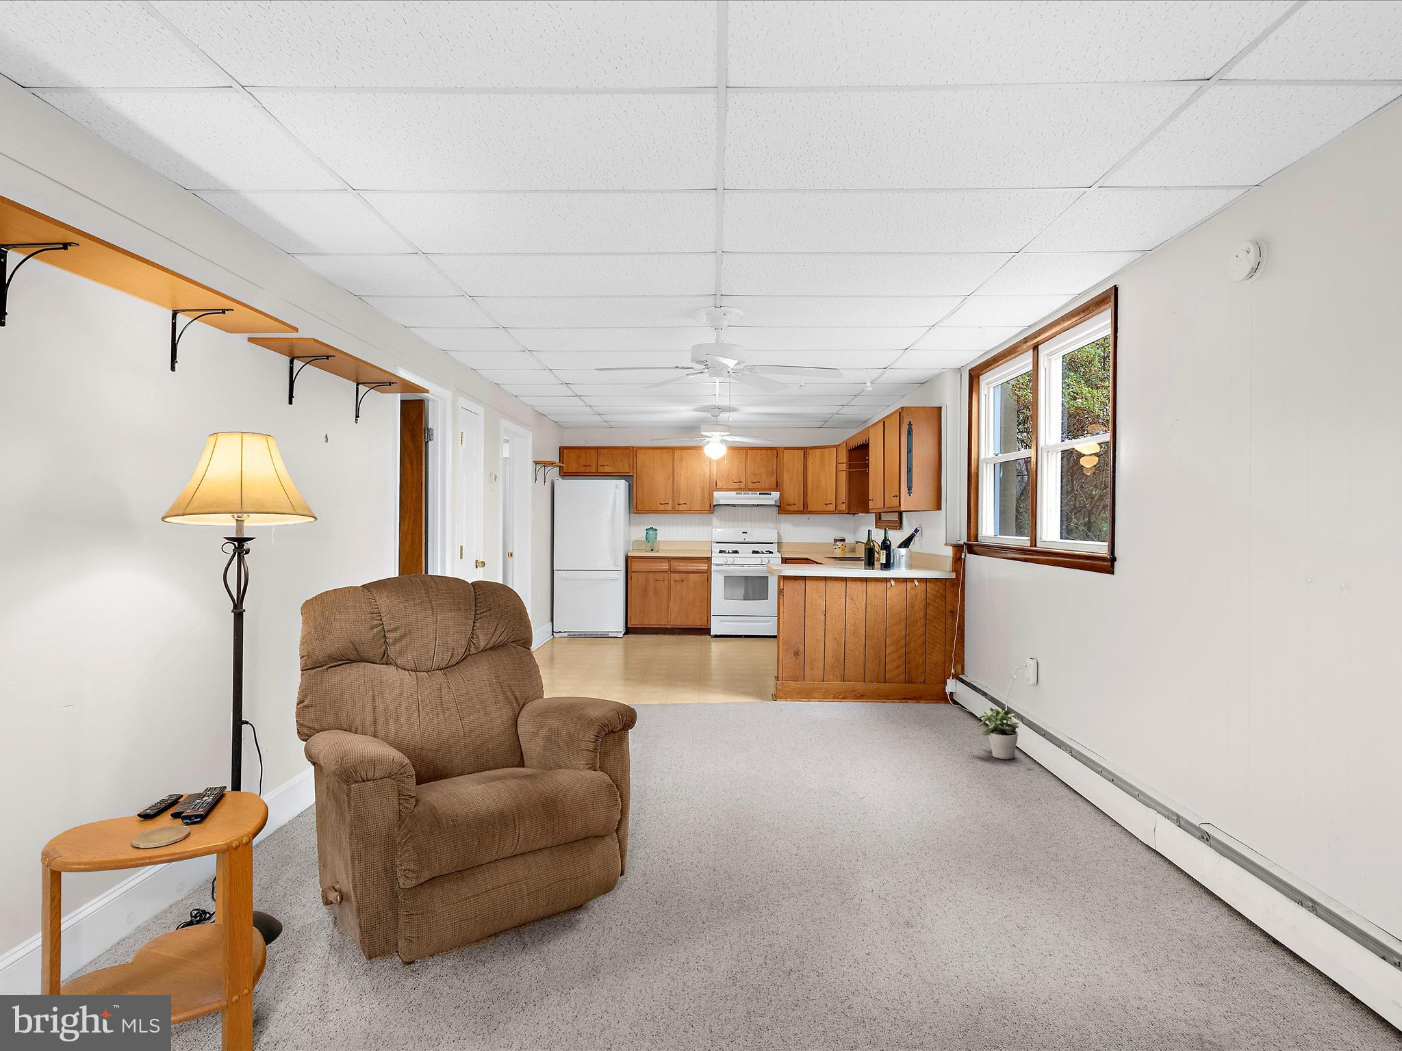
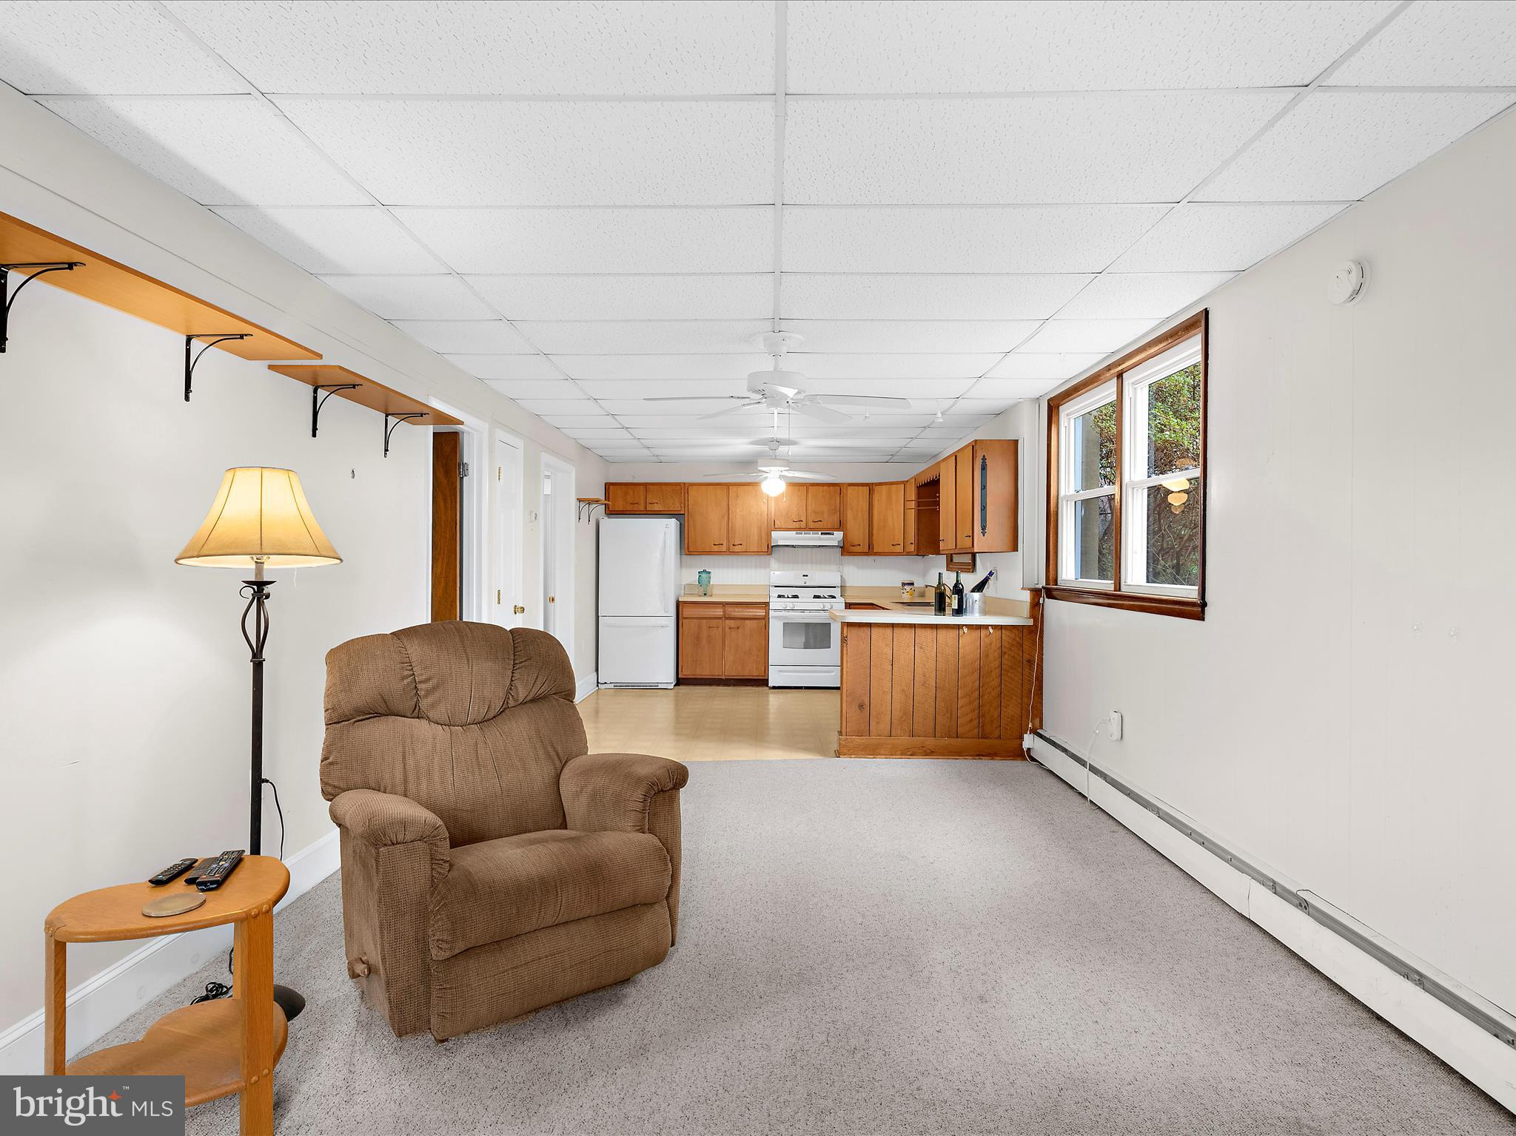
- potted plant (997, 731)
